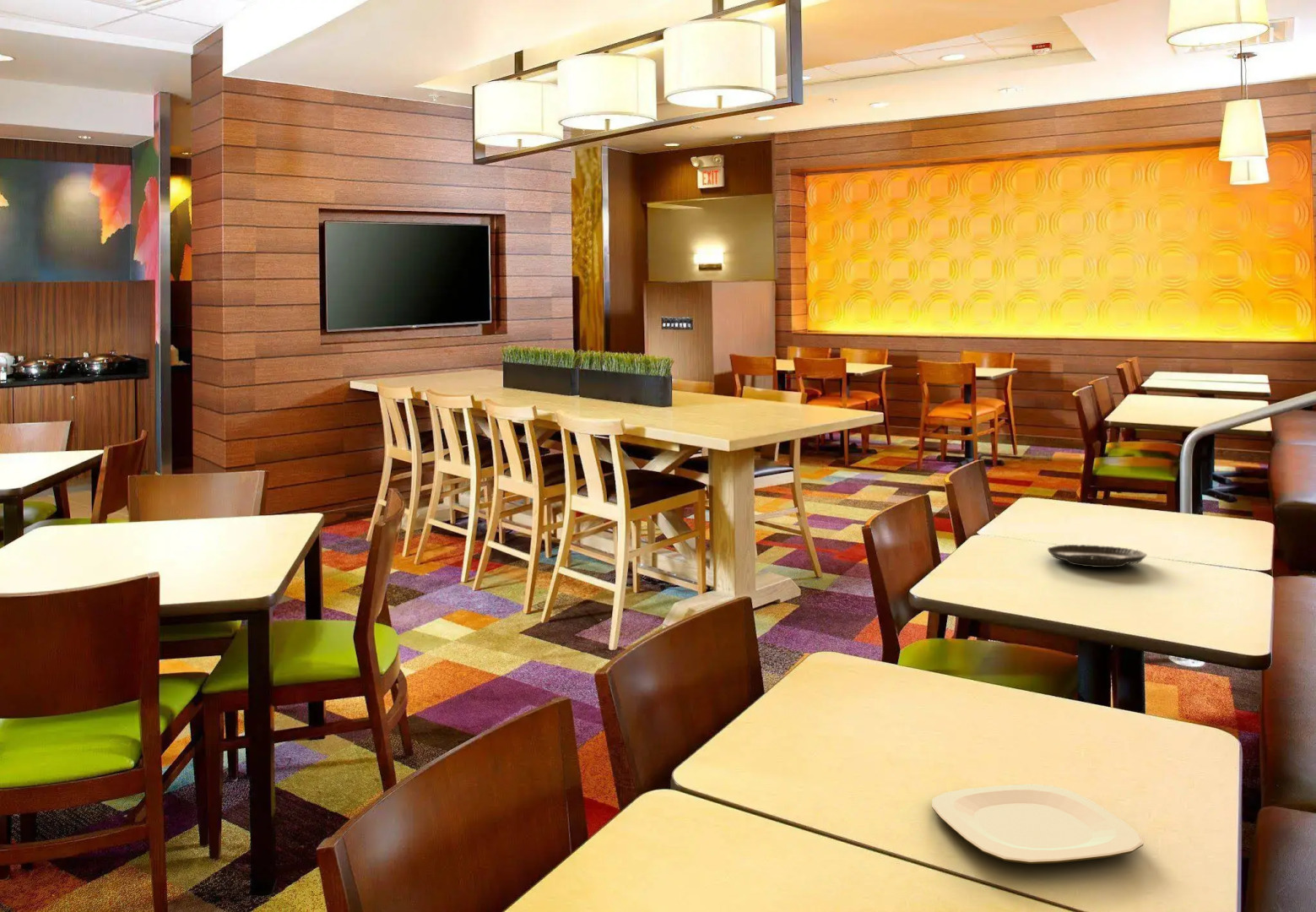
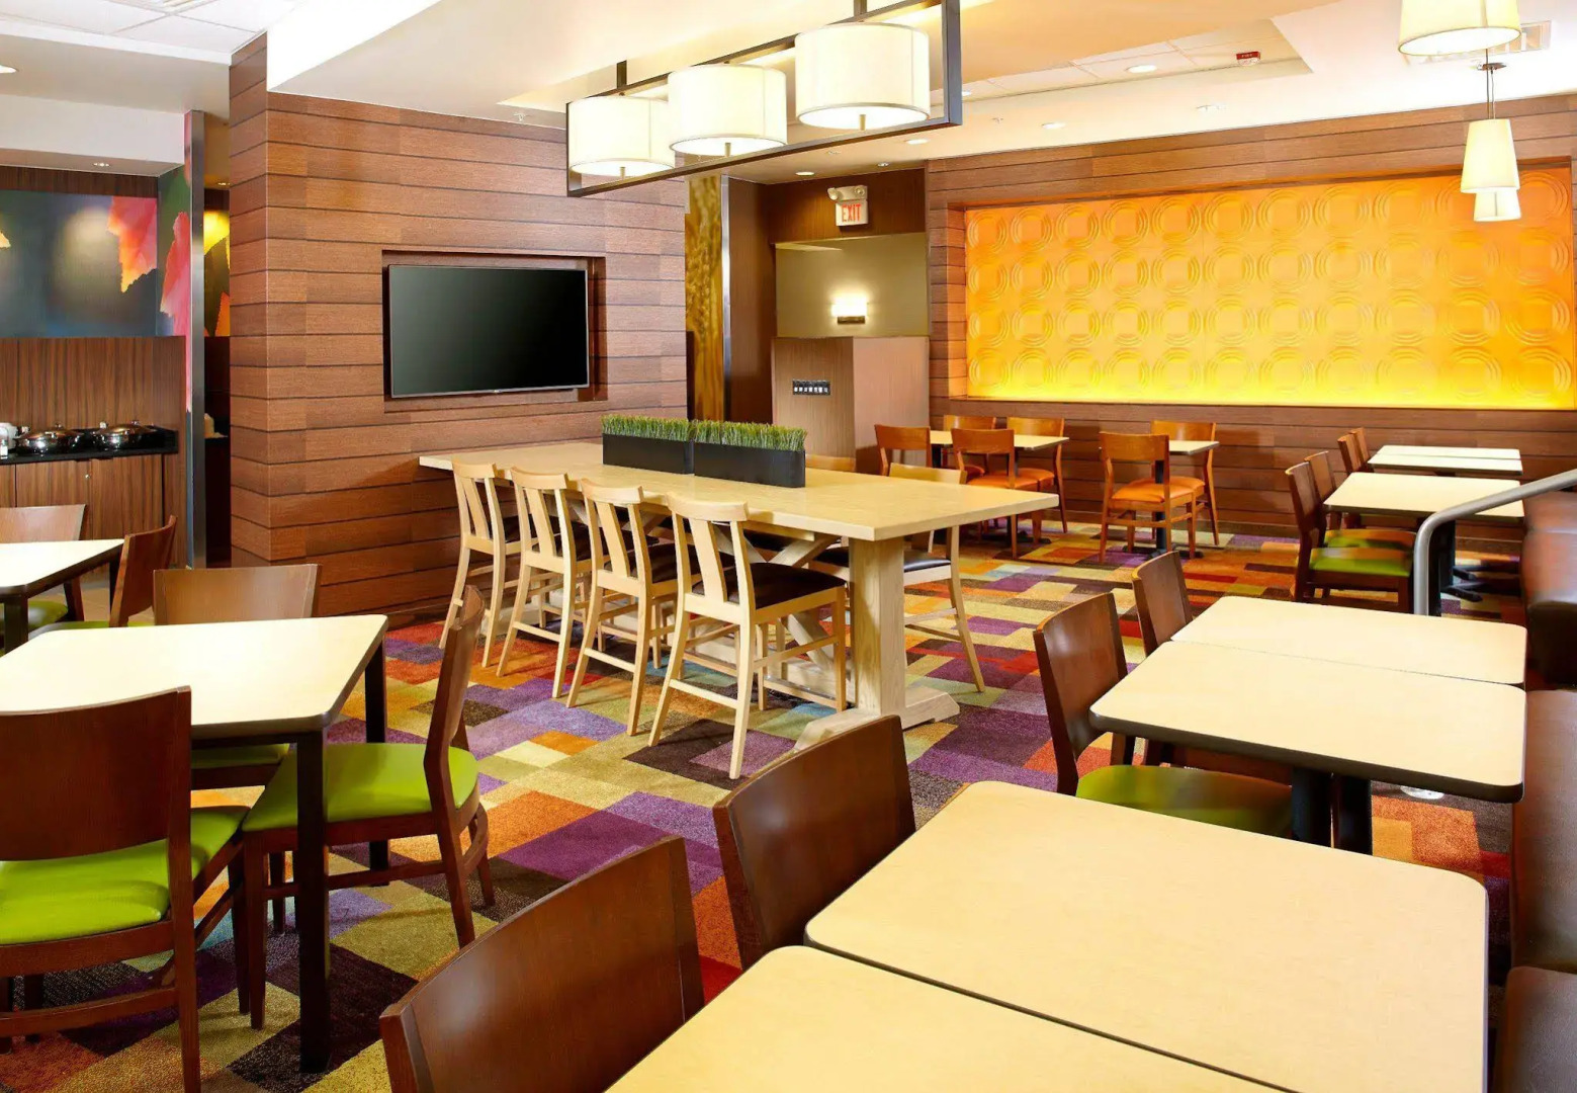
- plate (1032, 824)
- tart tin (1096, 556)
